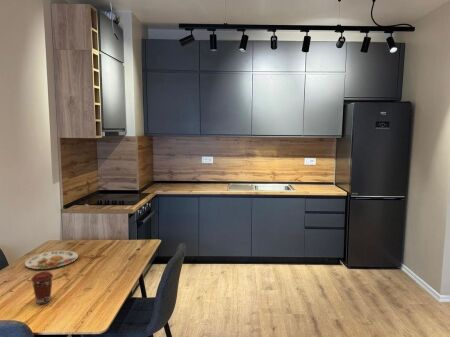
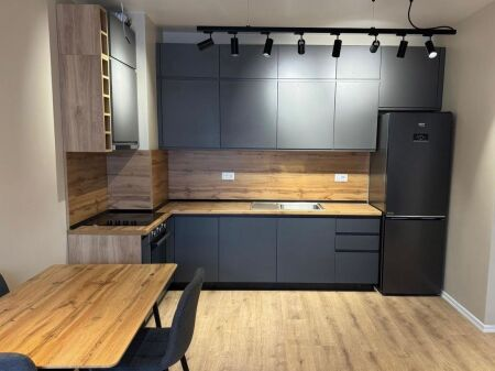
- coffee cup (42, 287)
- plate (52, 259)
